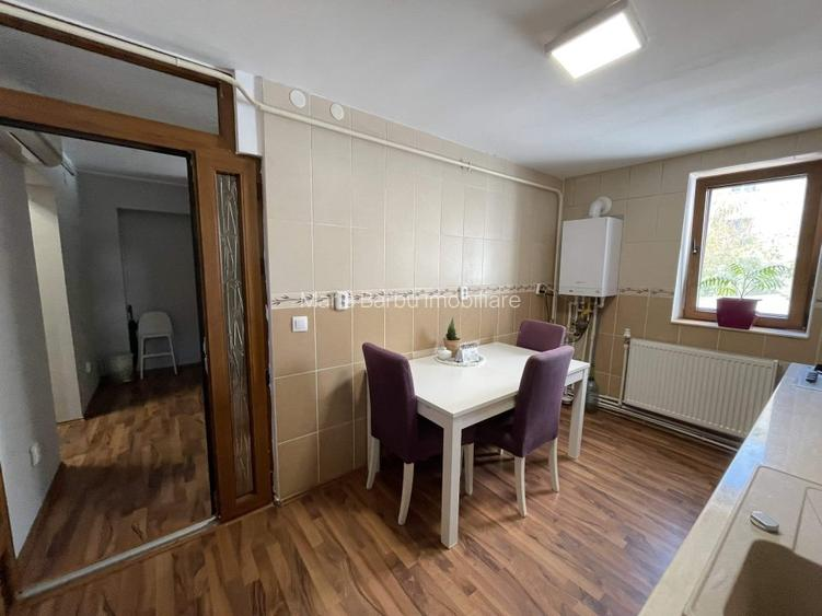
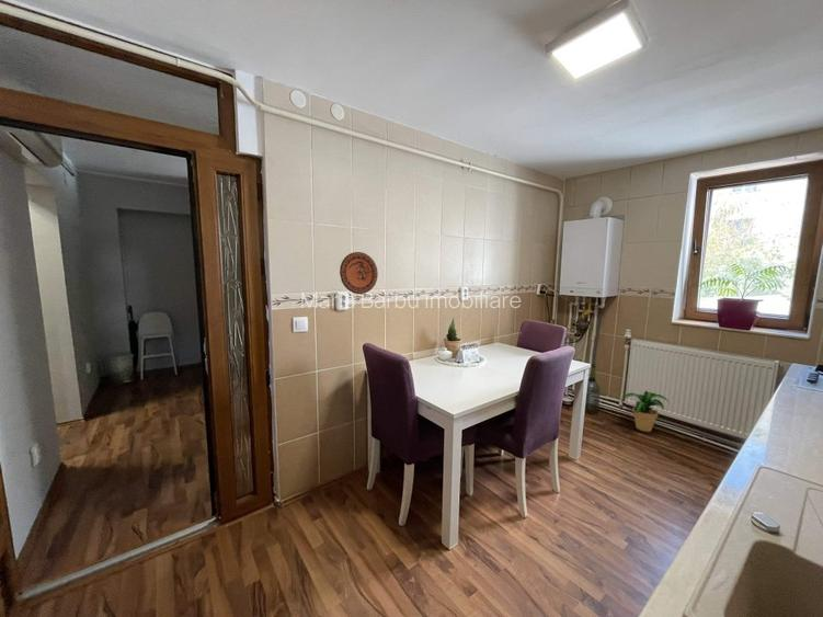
+ decorative plate (358, 273)
+ potted plant (645, 411)
